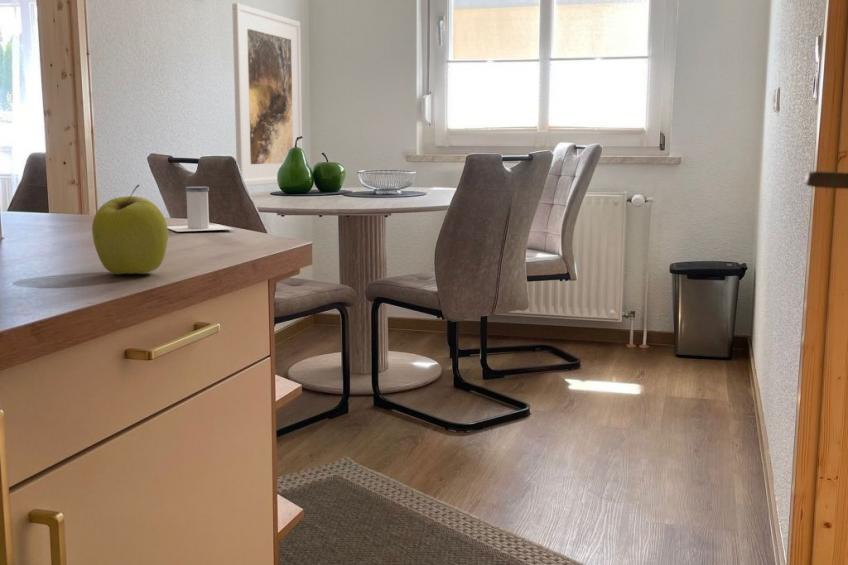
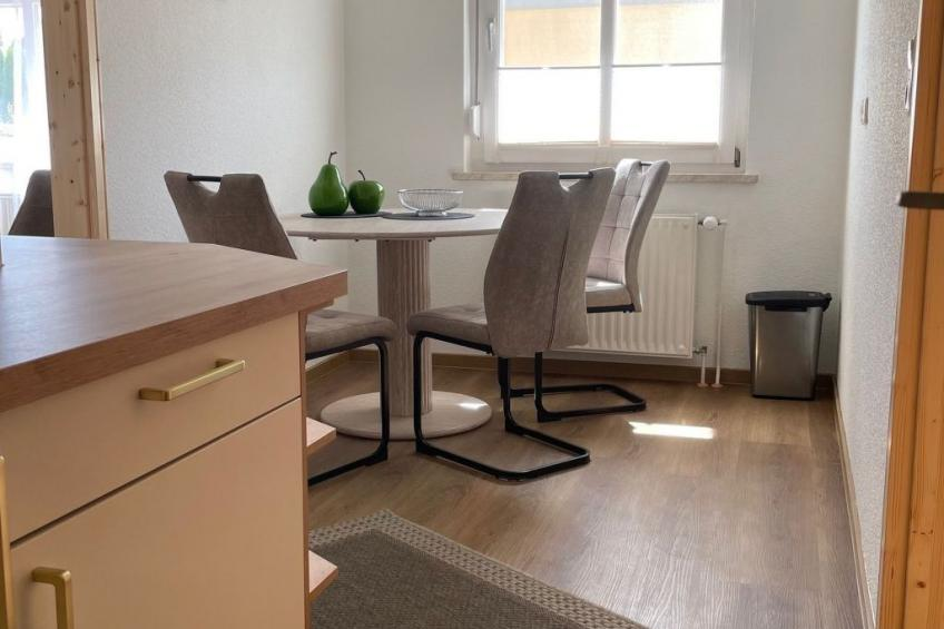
- apple (129, 229)
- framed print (270, 99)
- salt shaker (197, 207)
